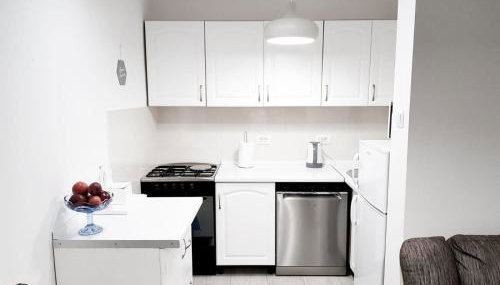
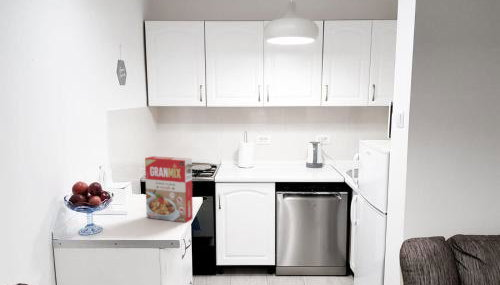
+ cereal box (168, 188)
